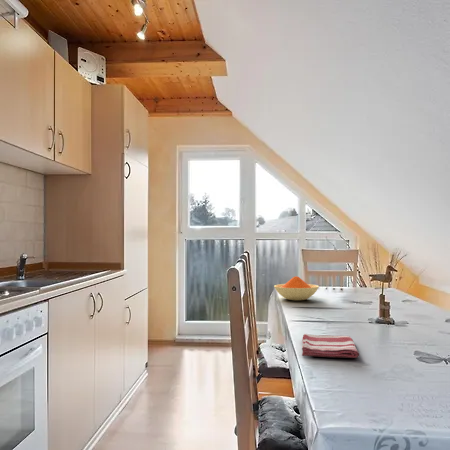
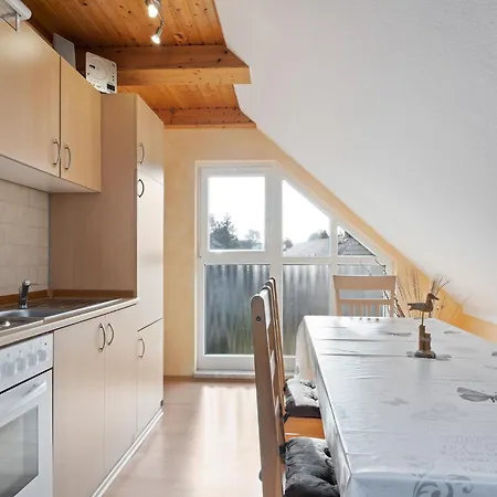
- dish towel (328, 344)
- bowl (296, 287)
